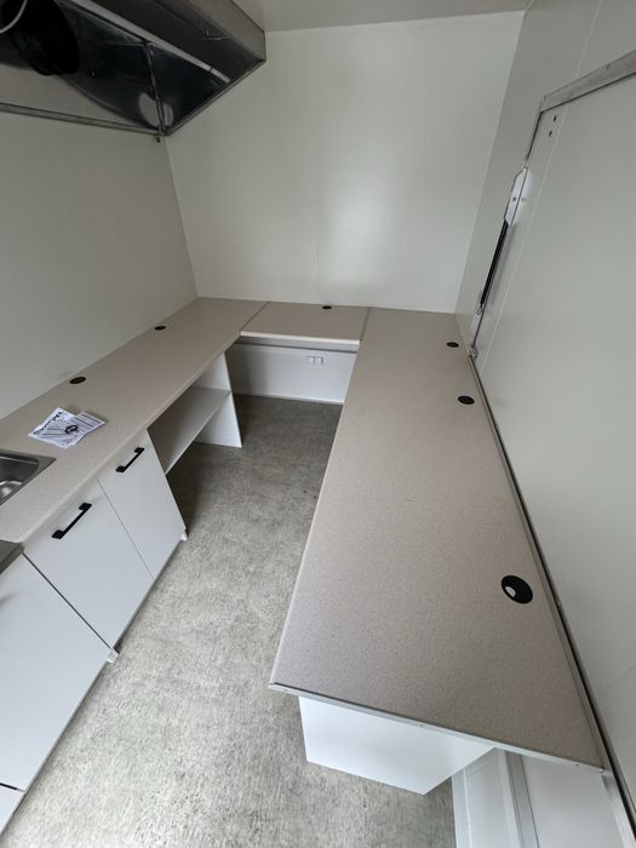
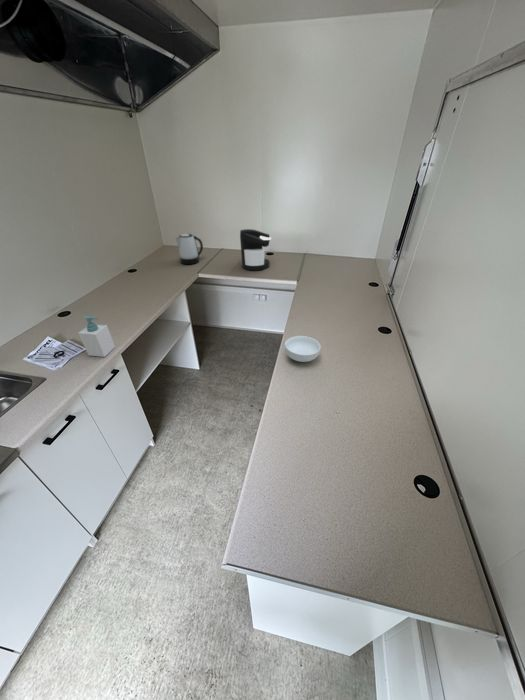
+ coffee maker (256, 248)
+ soap bottle (95, 334)
+ kettle (190, 247)
+ cereal bowl (302, 350)
